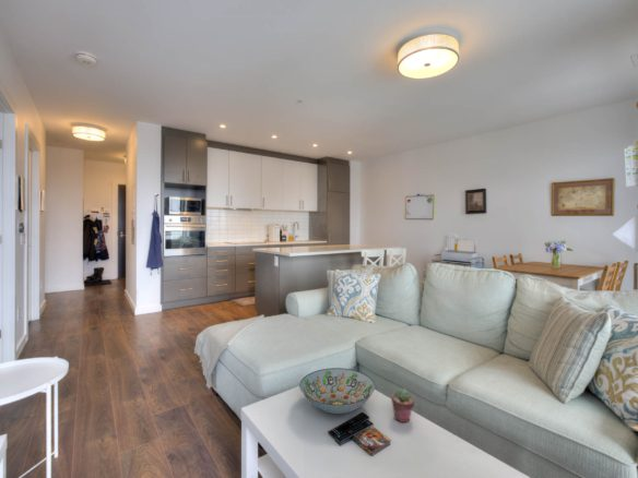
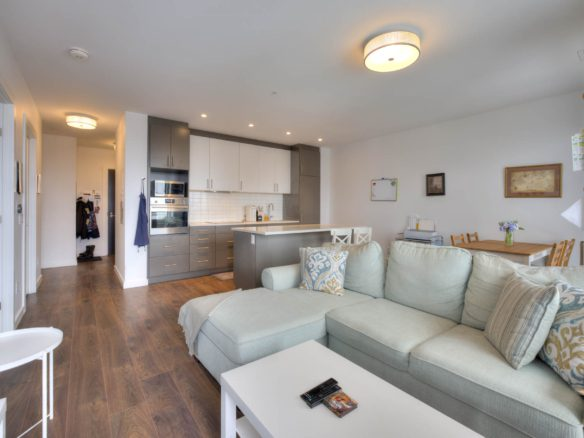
- decorative bowl (336, 395)
- potted succulent (402, 404)
